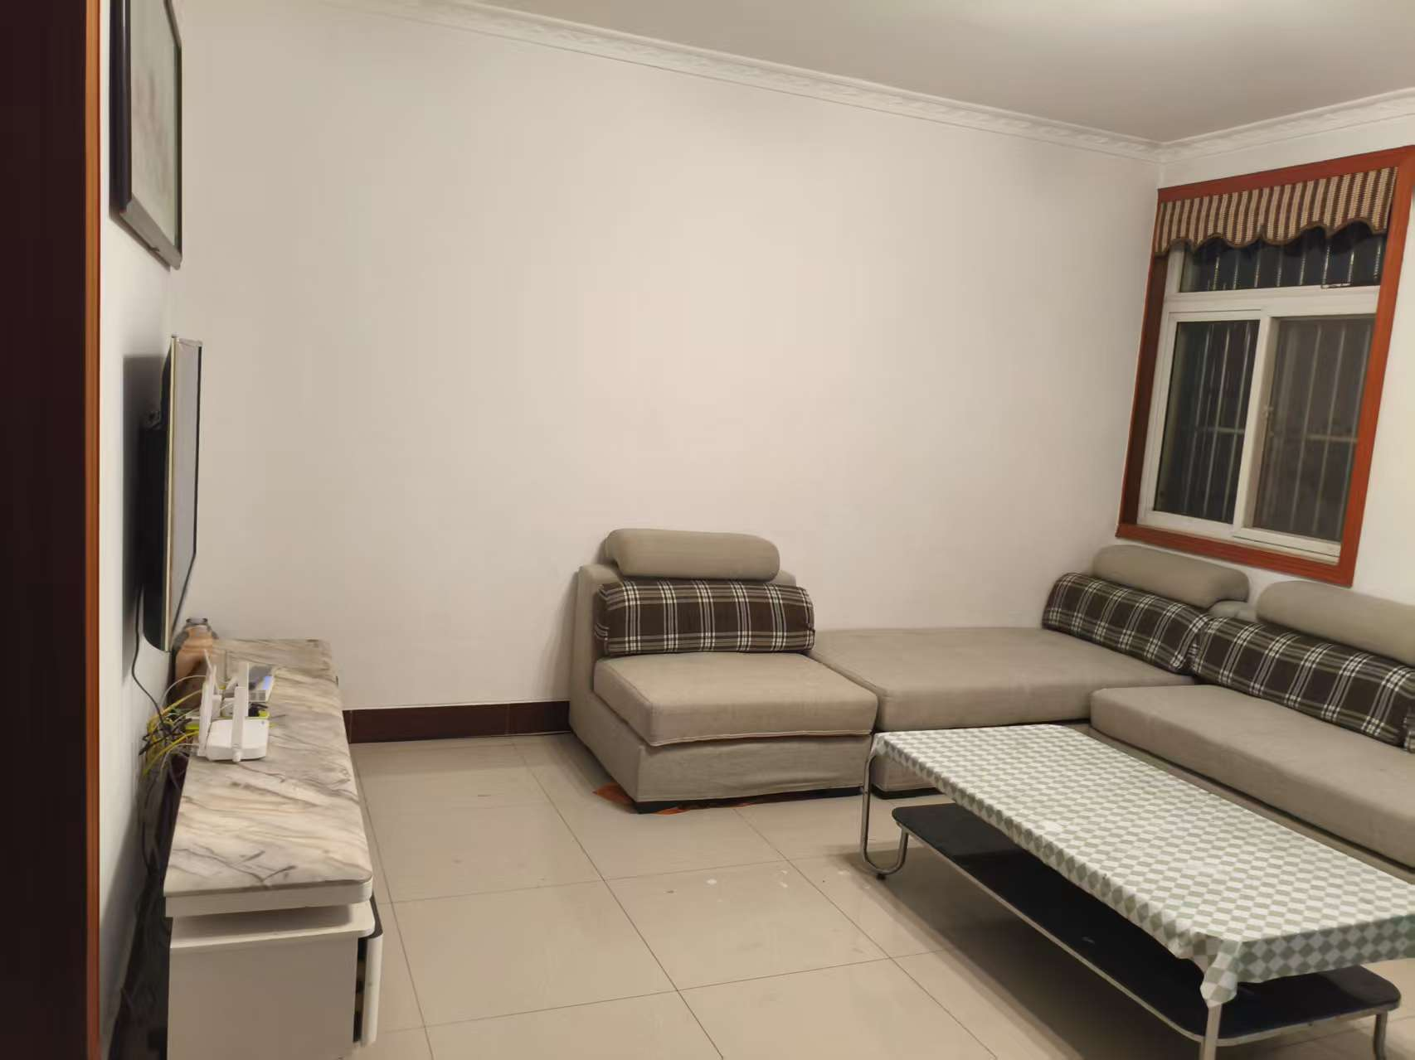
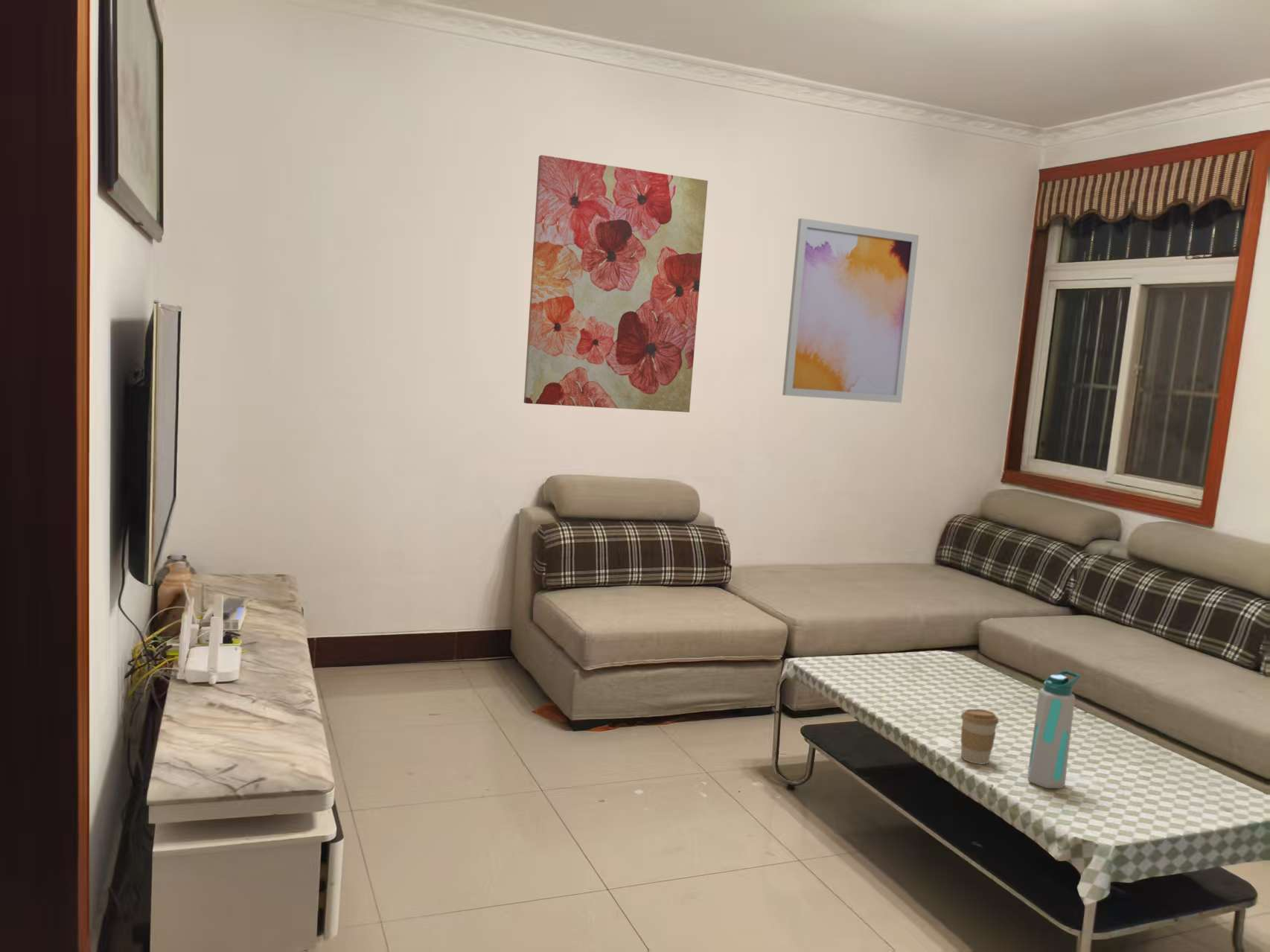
+ wall art (852, 313)
+ wall art (617, 290)
+ coffee cup (977, 735)
+ water bottle (1053, 728)
